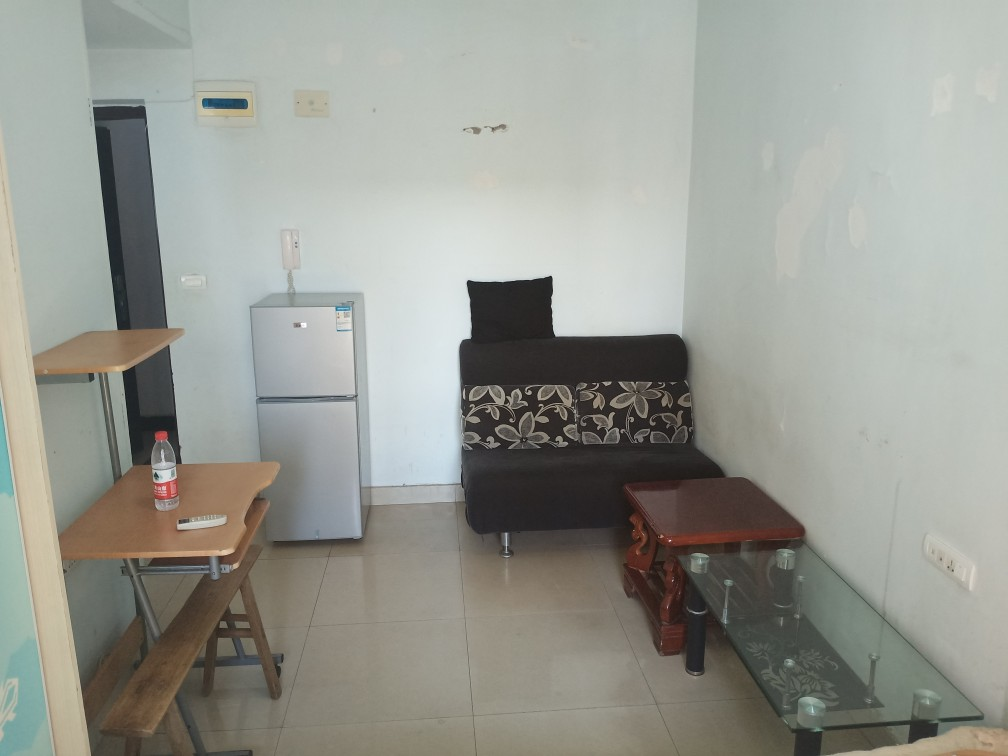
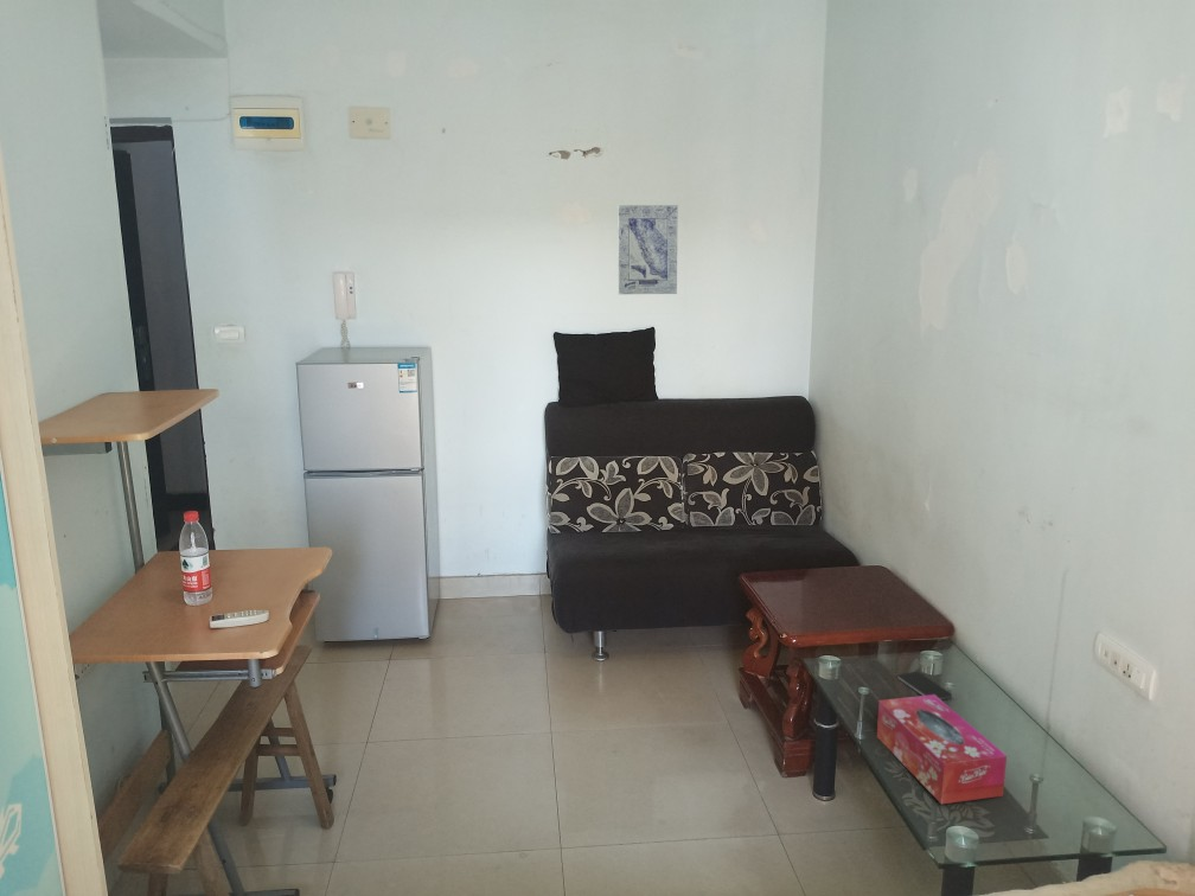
+ wall art (647, 250)
+ tissue box (937, 745)
+ smartphone (924, 685)
